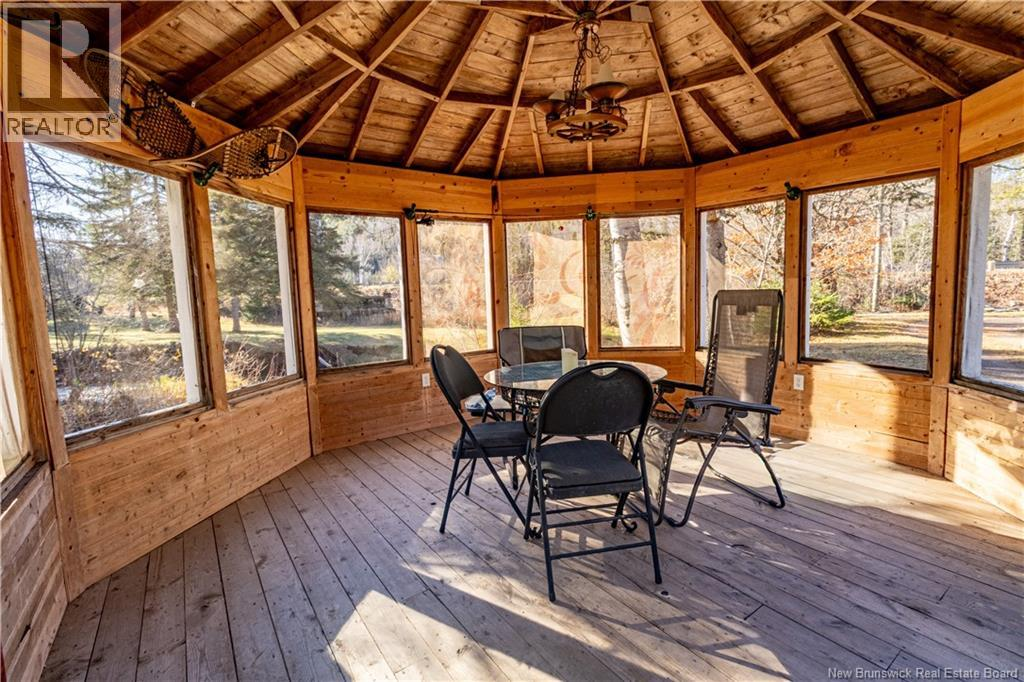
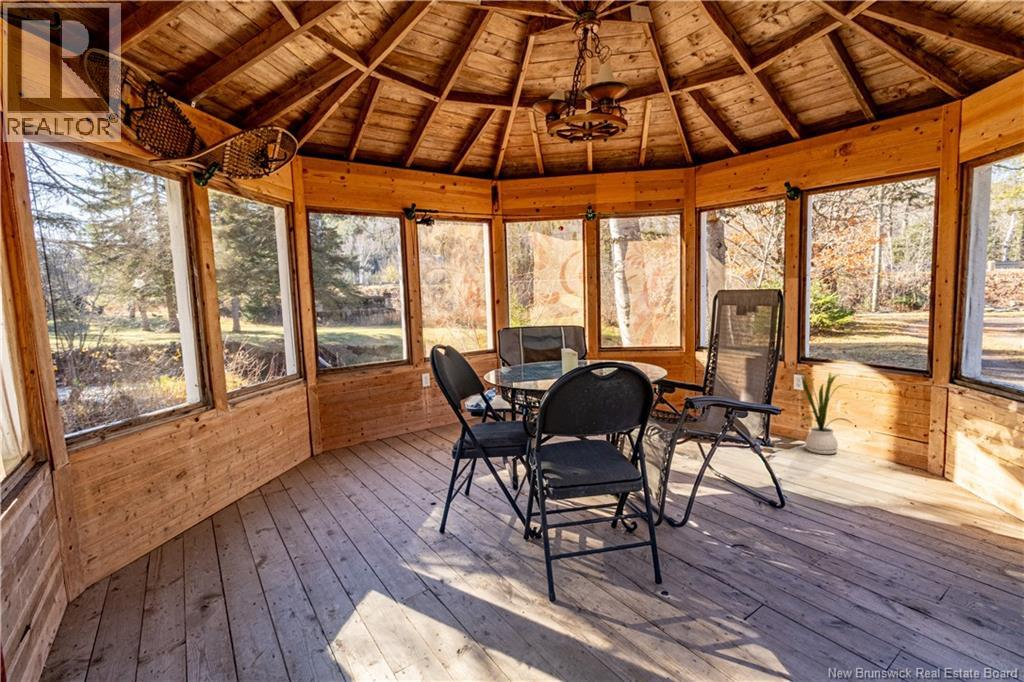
+ house plant (818, 407)
